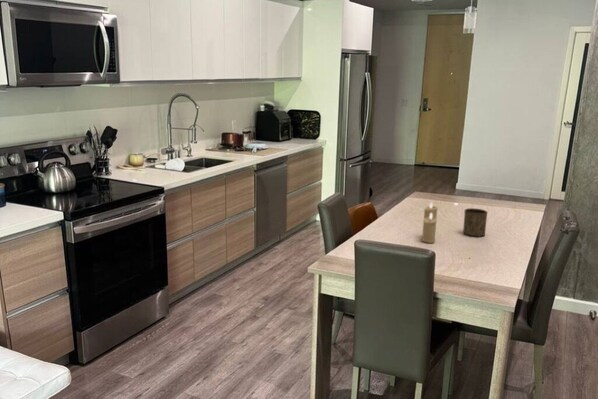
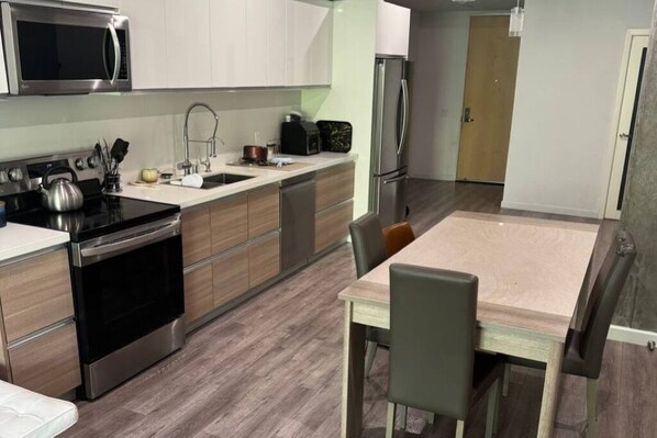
- candle (430, 221)
- cup (474, 222)
